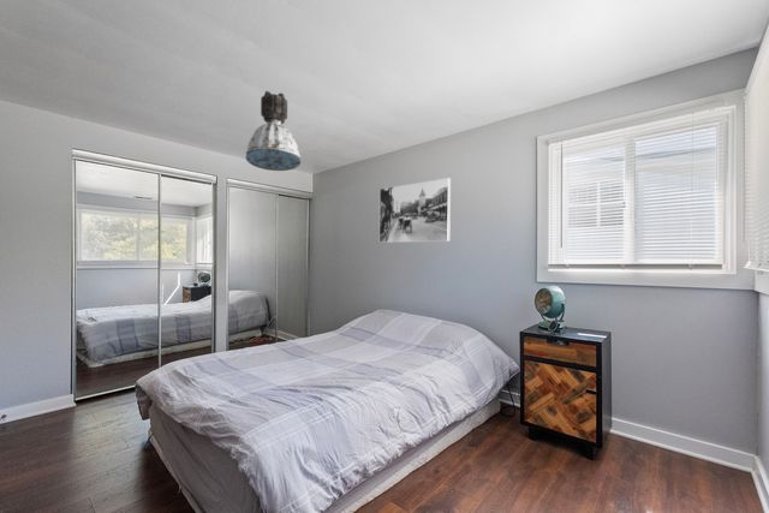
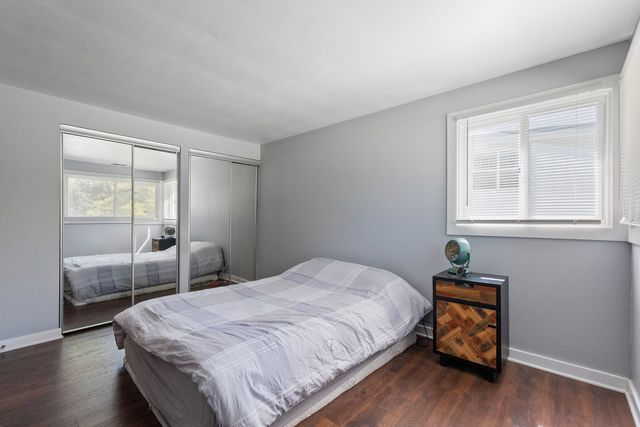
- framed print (411, 213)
- ceiling light (274, 130)
